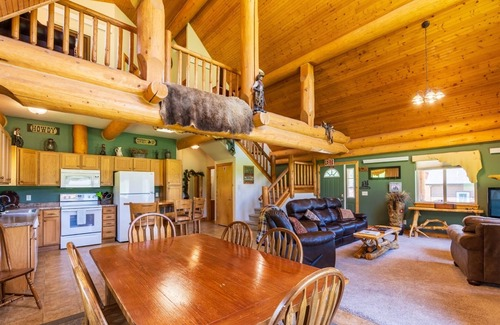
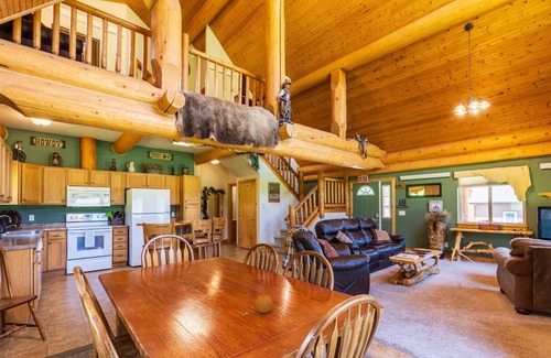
+ fruit (263, 302)
